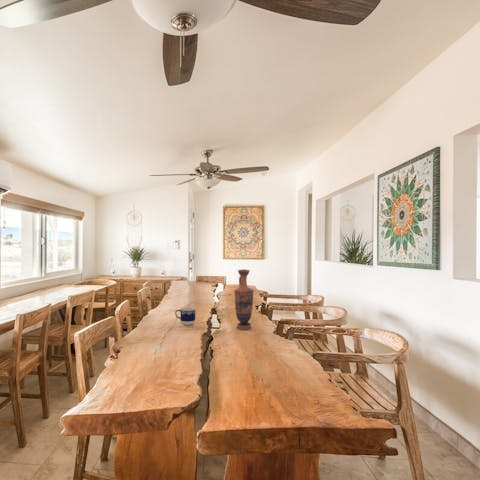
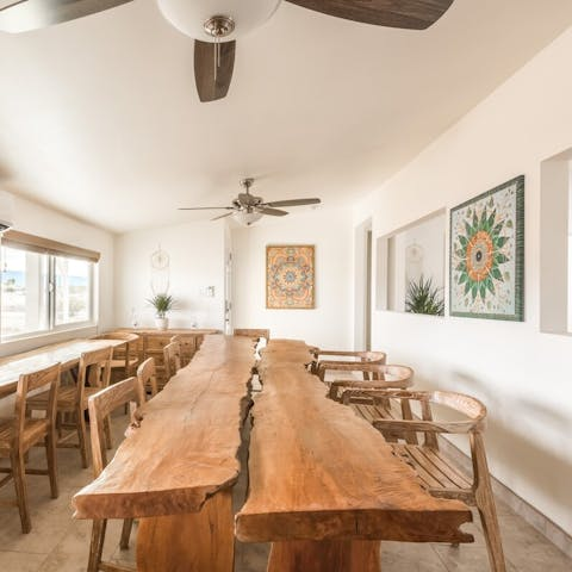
- vase (243, 299)
- cup (185, 316)
